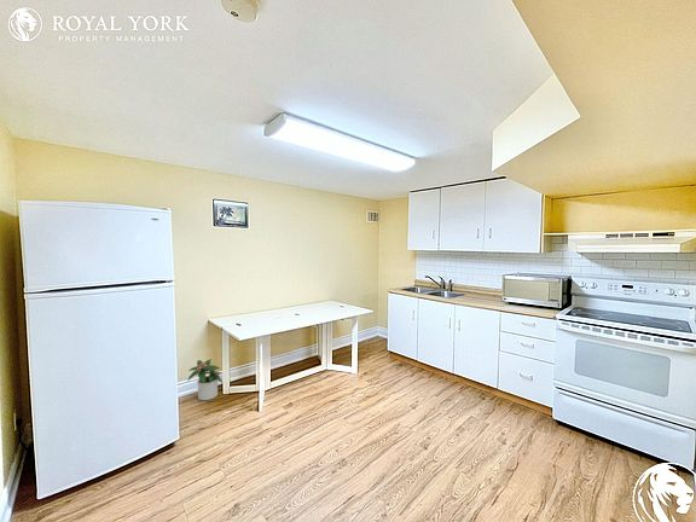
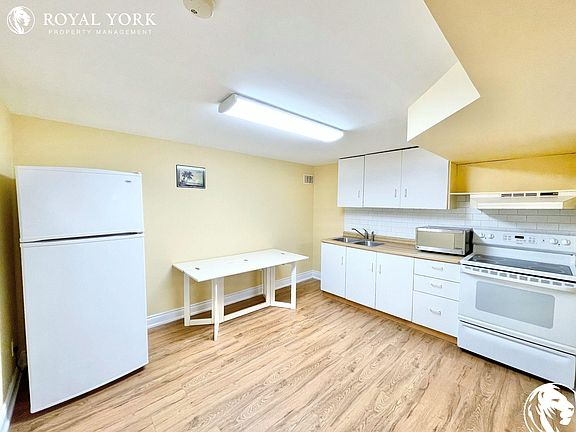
- potted plant (205, 379)
